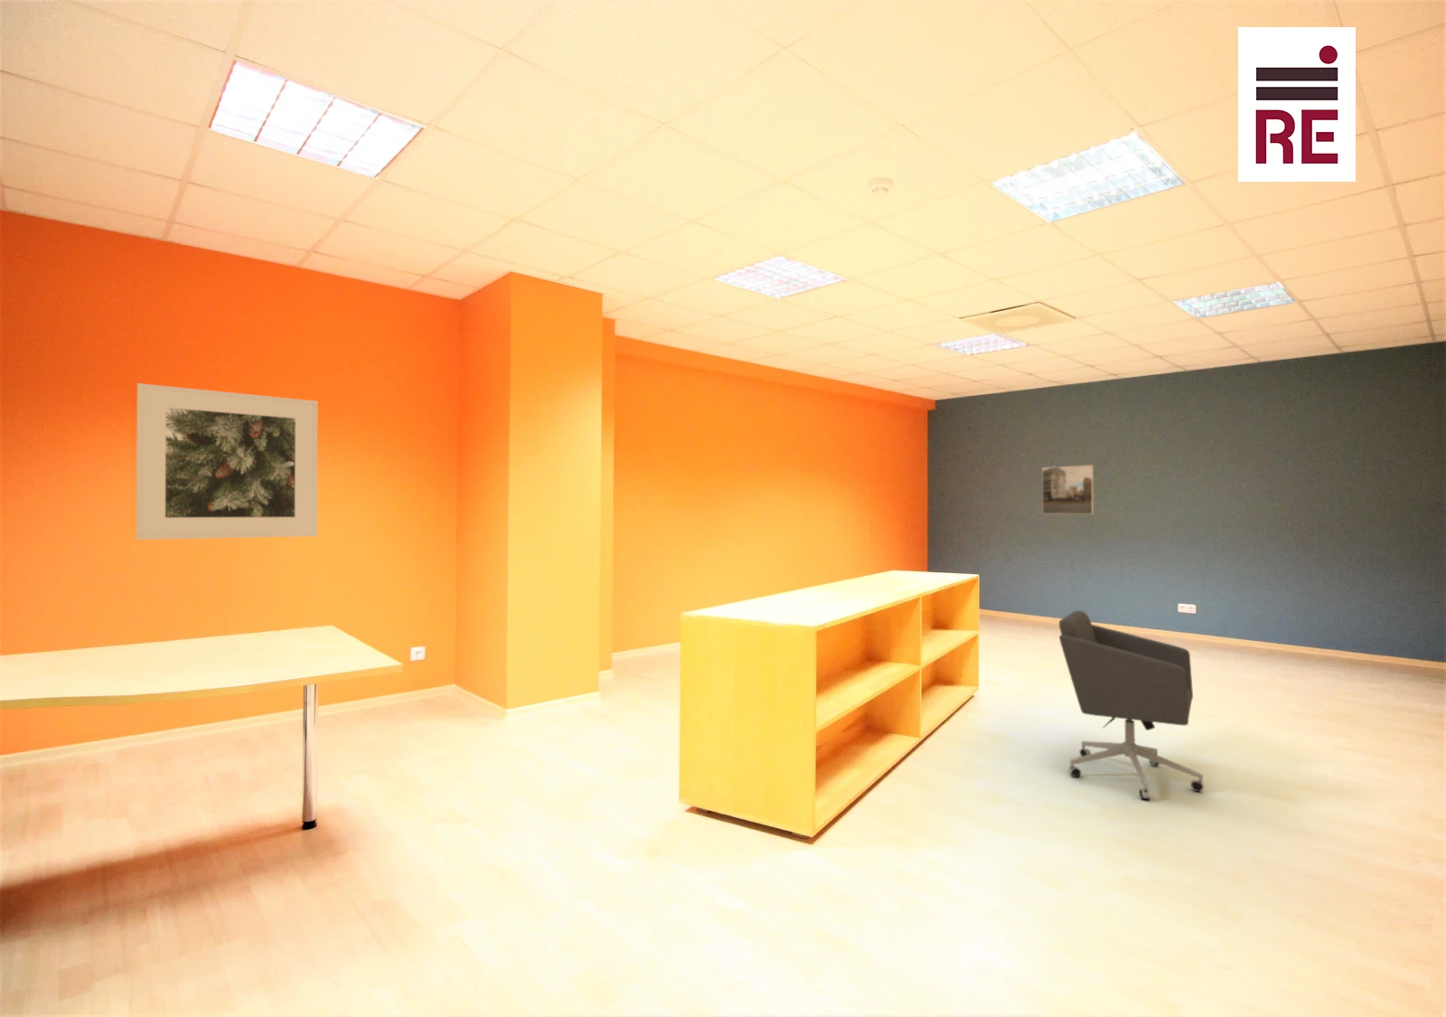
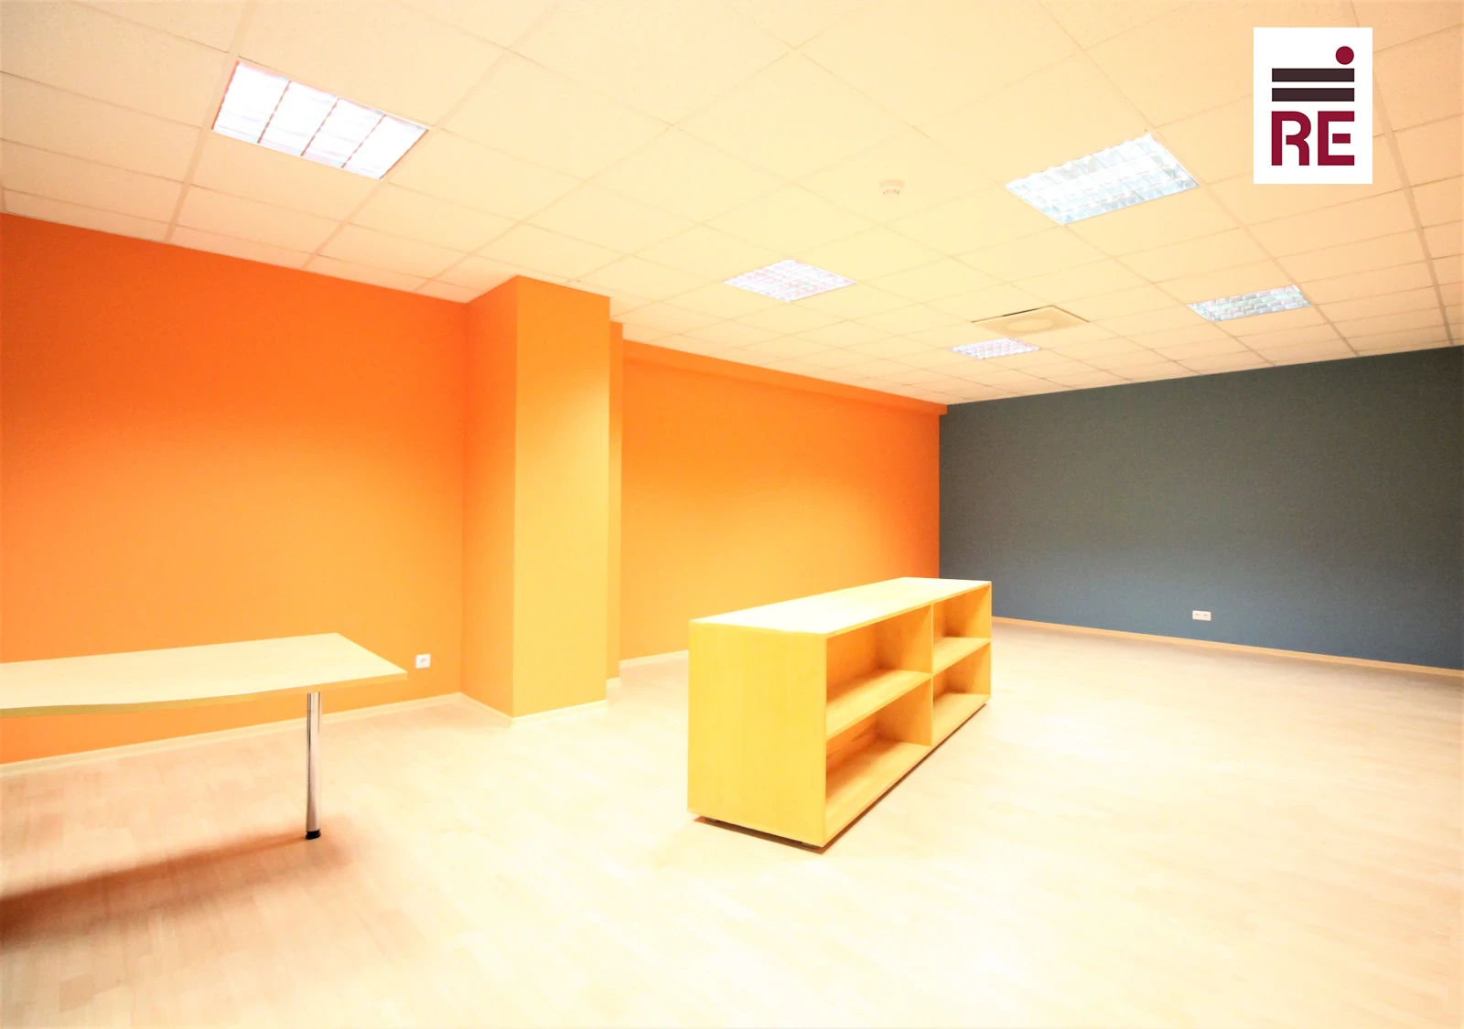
- office chair (1127, 697)
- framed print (233, 464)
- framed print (1066, 490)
